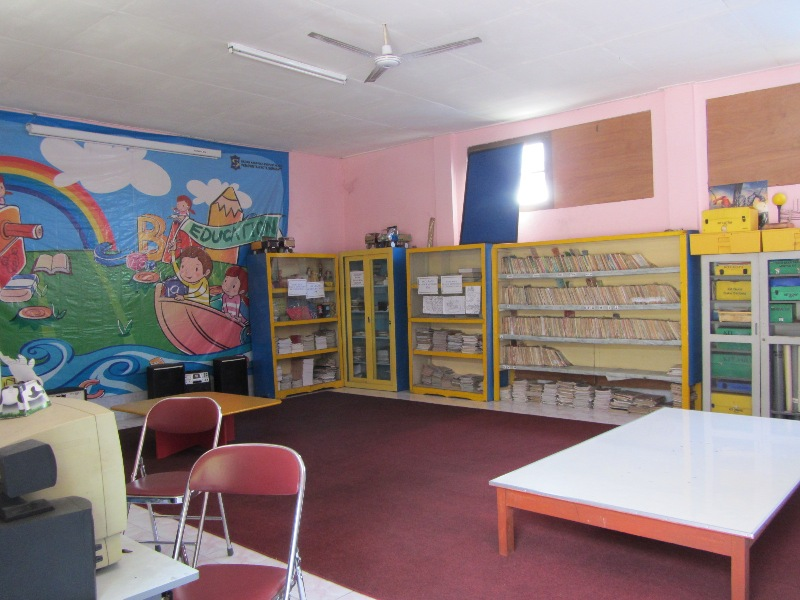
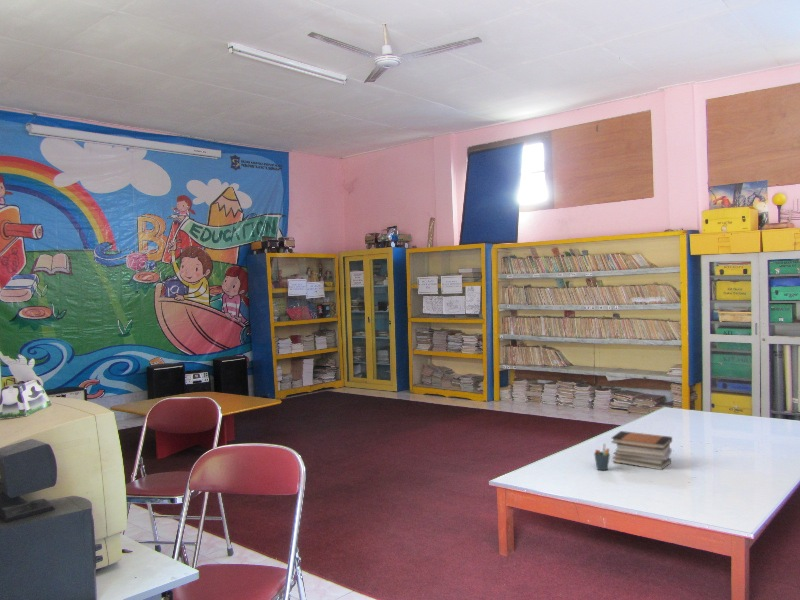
+ pen holder (602, 457)
+ book stack (642, 449)
